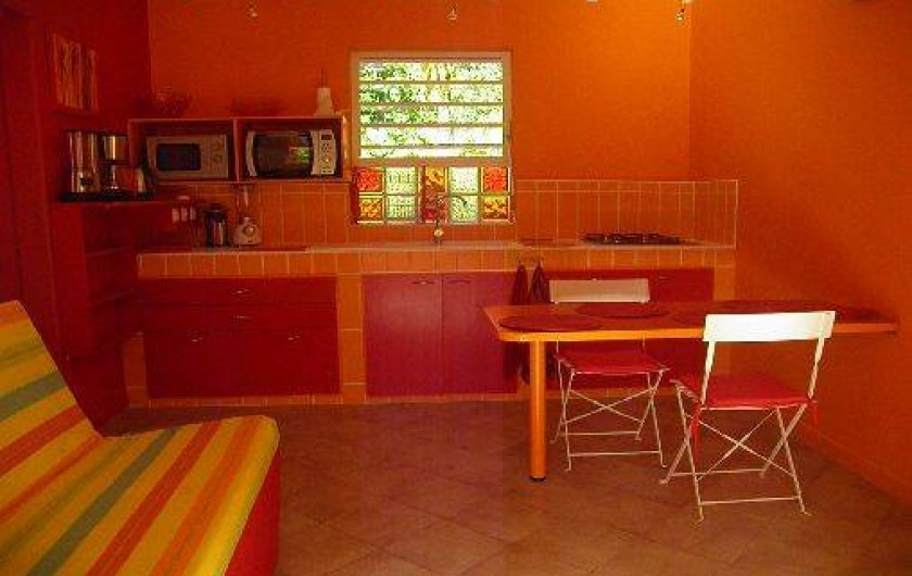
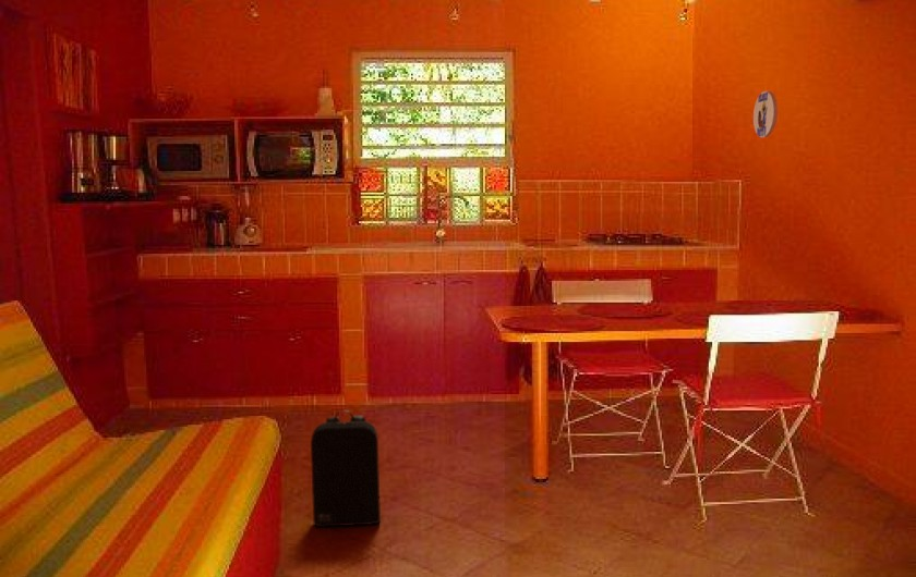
+ backpack (346, 464)
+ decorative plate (764, 114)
